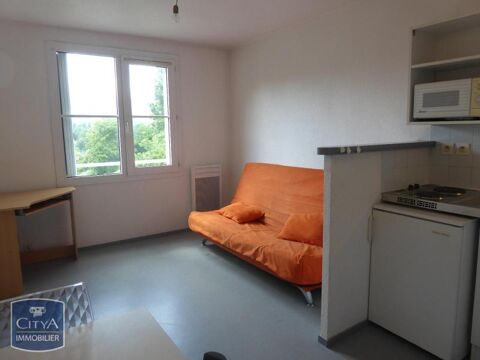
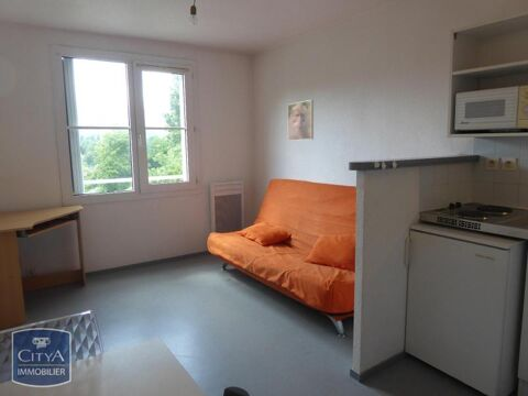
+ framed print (299, 121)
